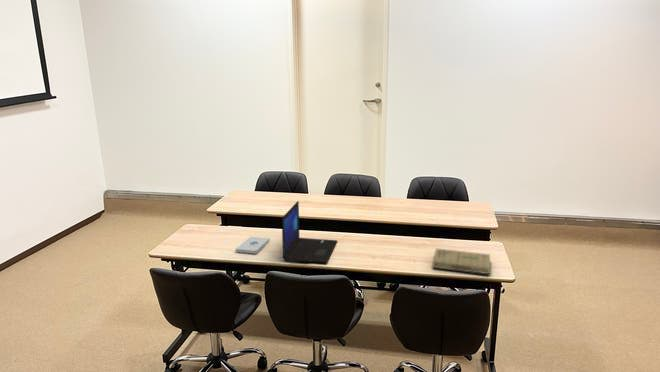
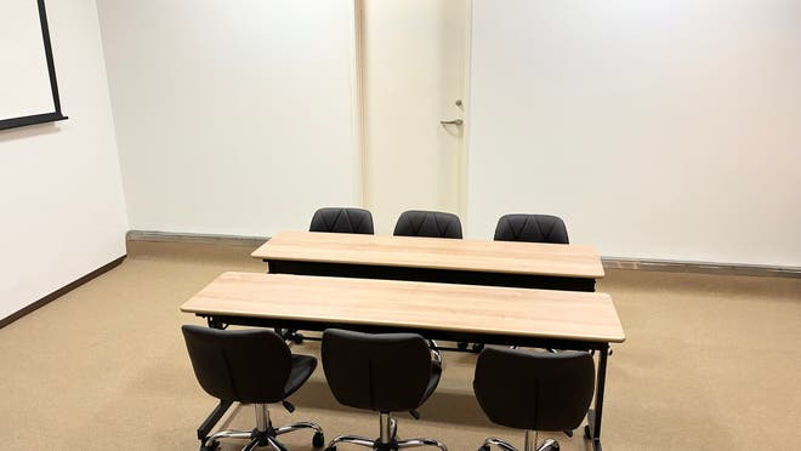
- laptop (309, 238)
- notepad (253, 244)
- book (461, 261)
